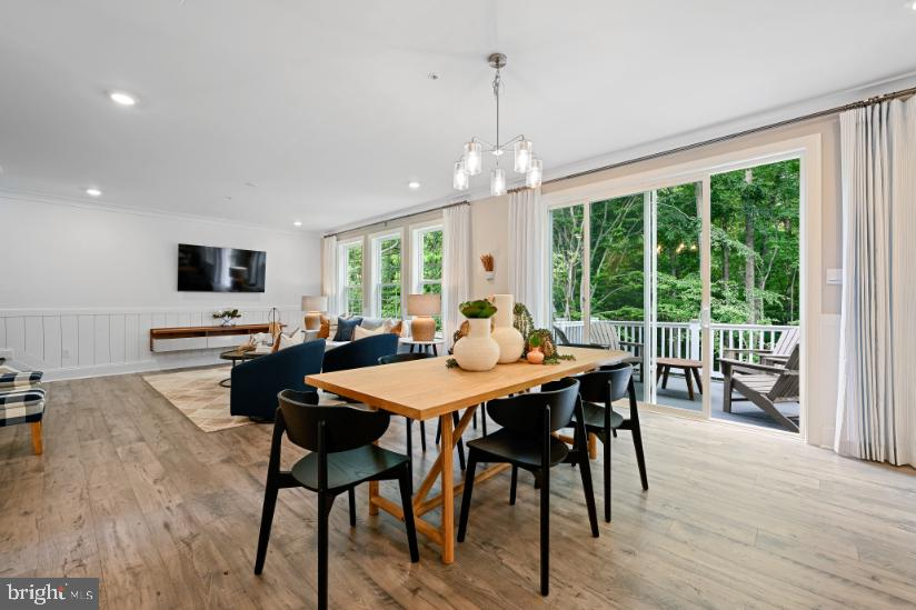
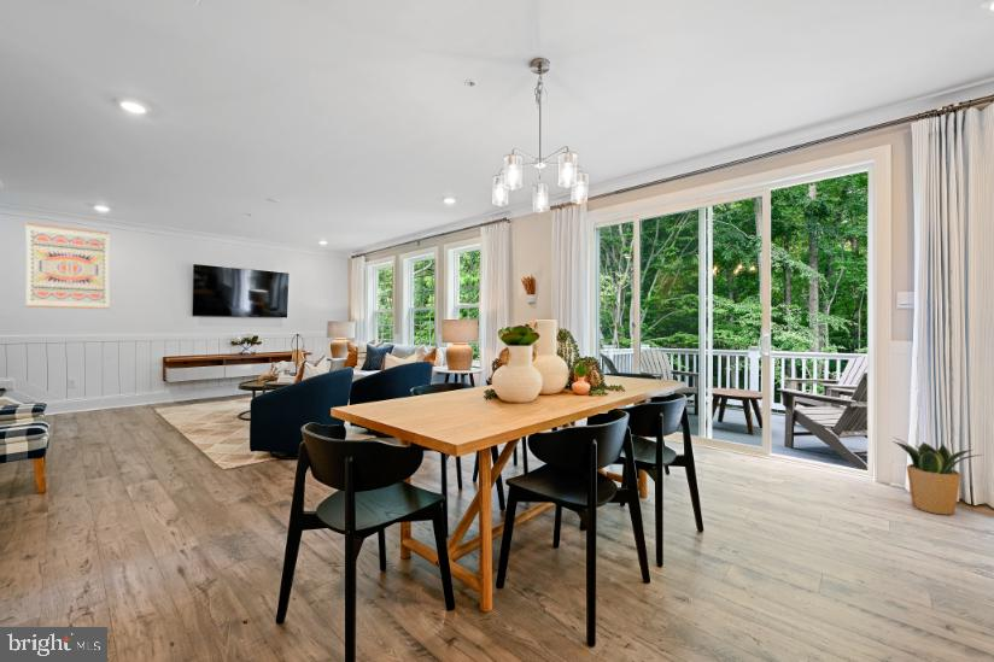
+ wall art (69, 268)
+ potted plant (934, 475)
